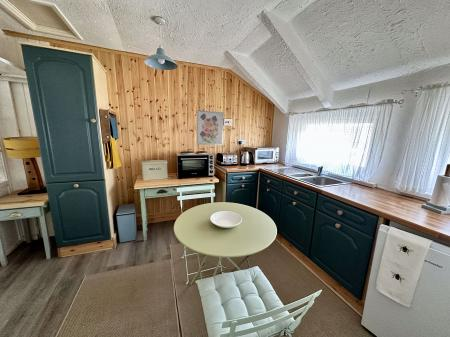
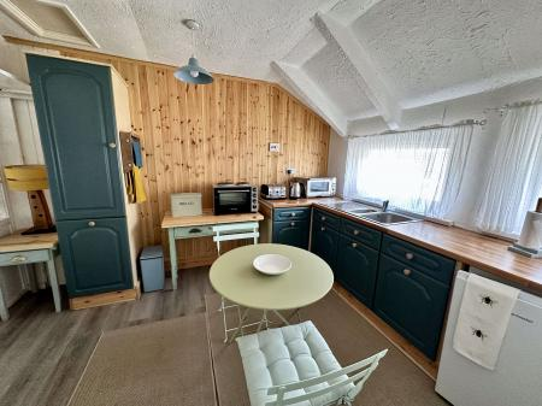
- wall art (210, 128)
